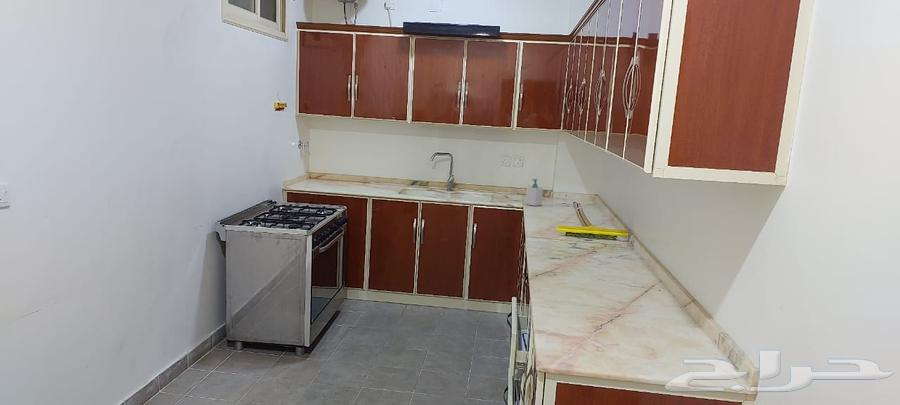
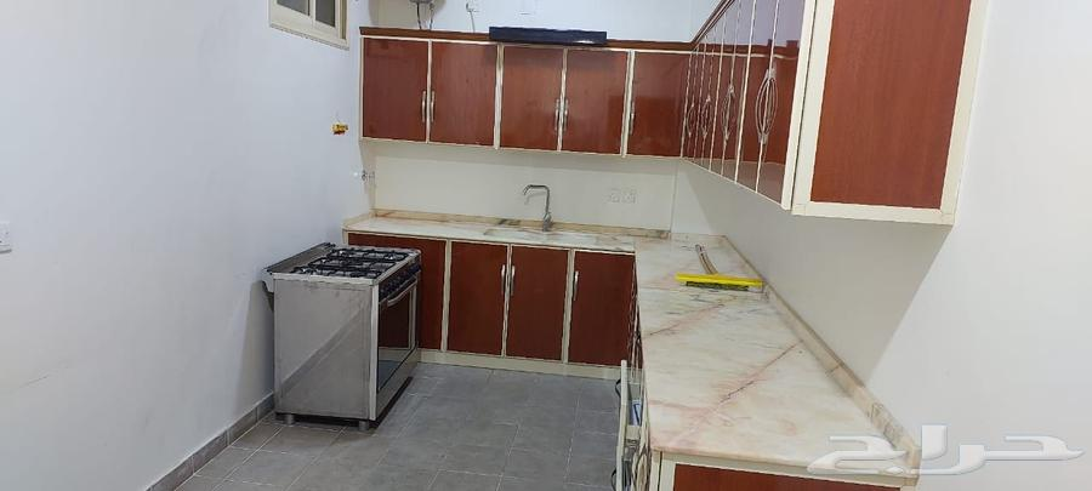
- soap bottle (534, 191)
